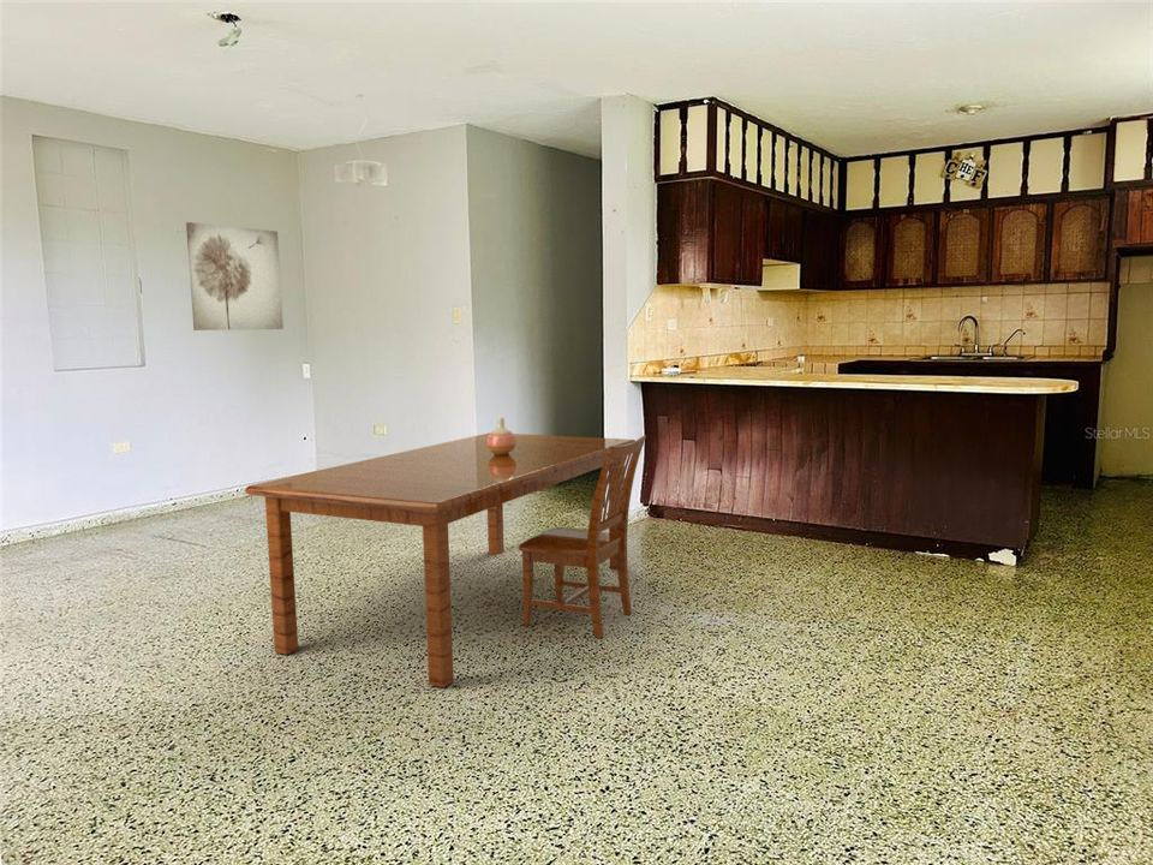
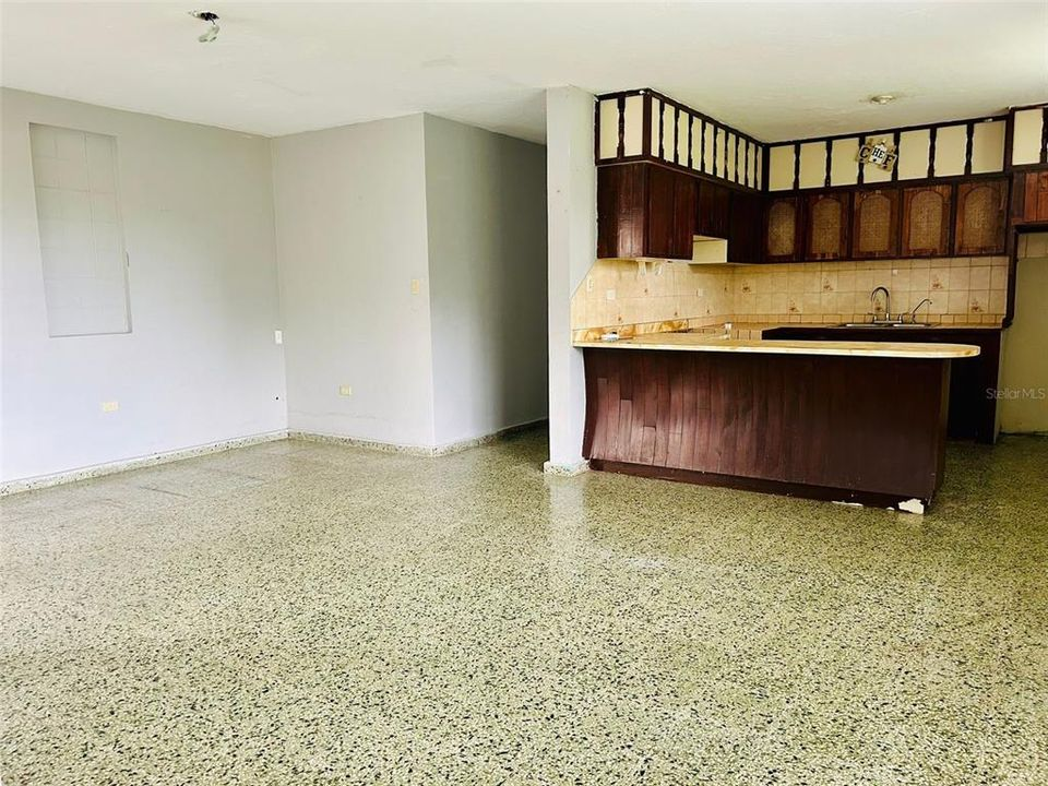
- vase (501, 435)
- chandelier (357, 137)
- dining table (502, 521)
- wall art (237, 279)
